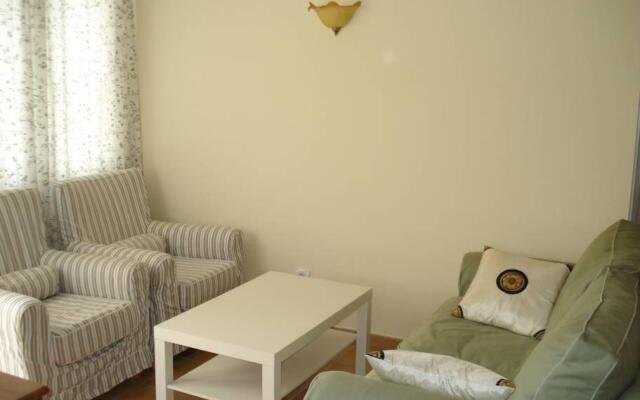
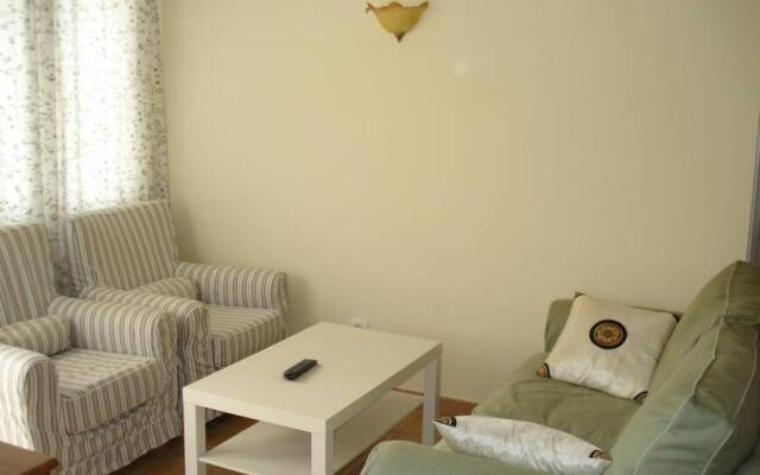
+ remote control (300, 367)
